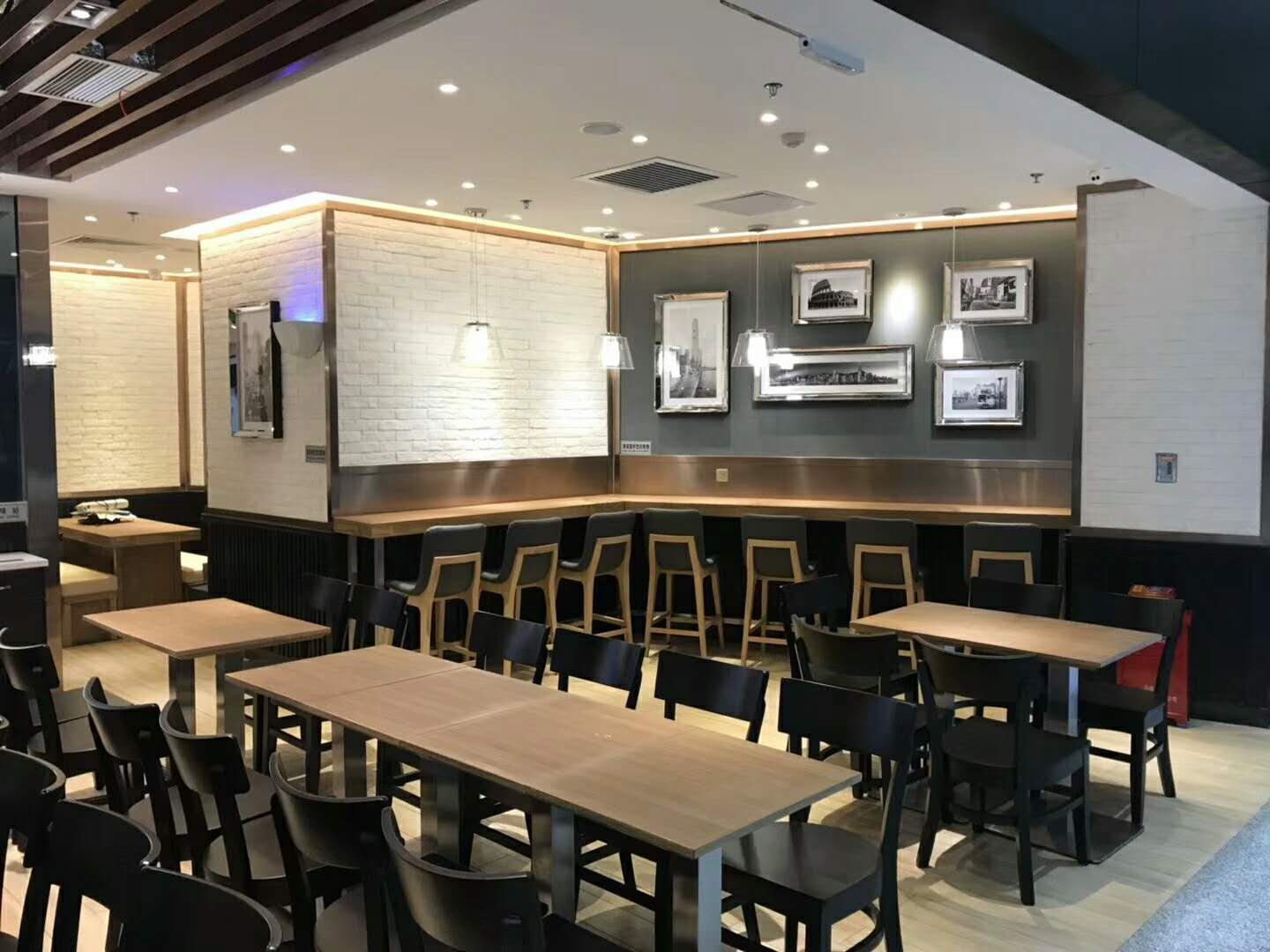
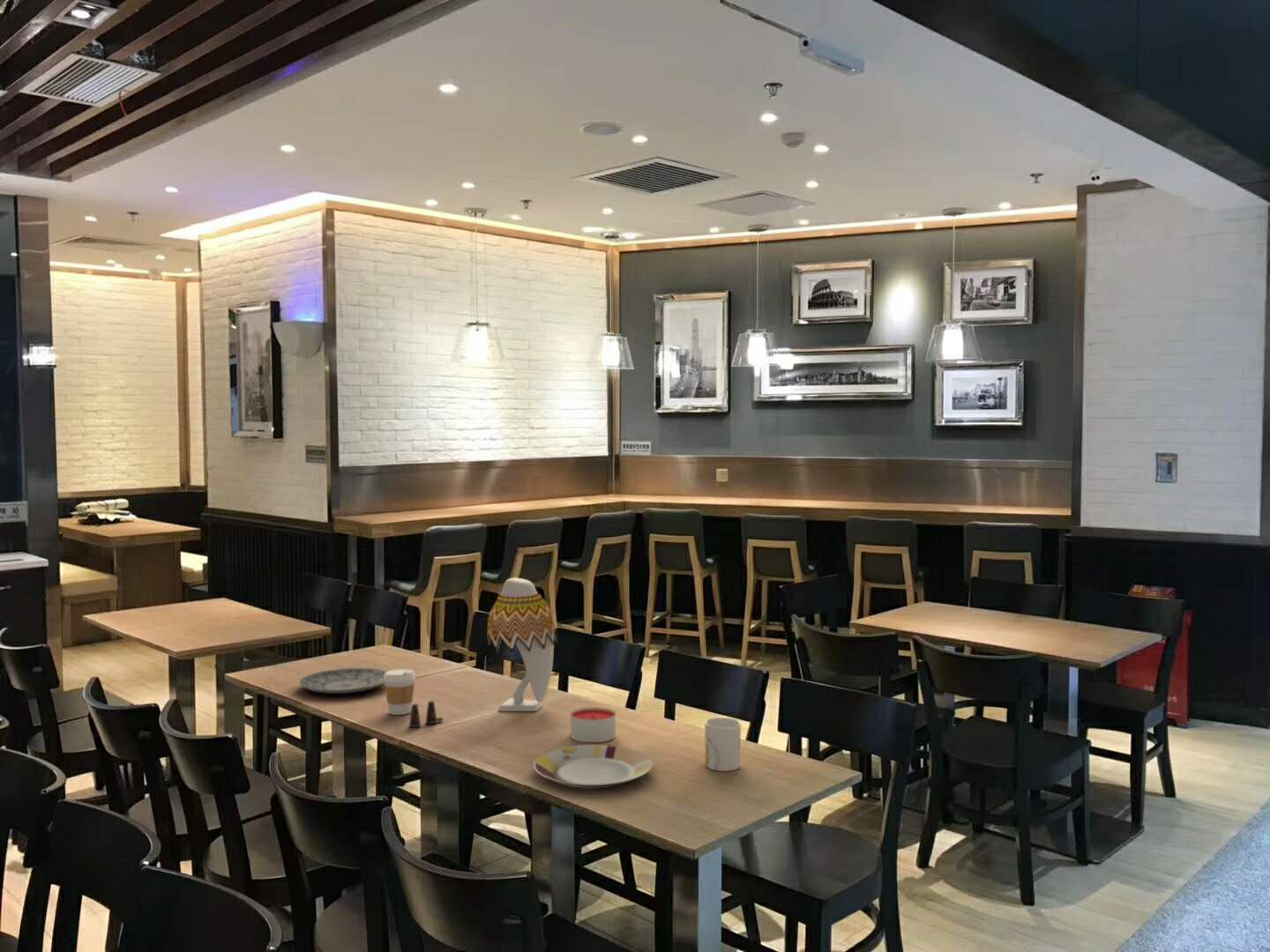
+ plate (593, 768)
+ salt shaker (427, 713)
+ candle (593, 724)
+ plate (346, 682)
+ coffee cup (400, 691)
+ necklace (523, 643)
+ mug (717, 742)
